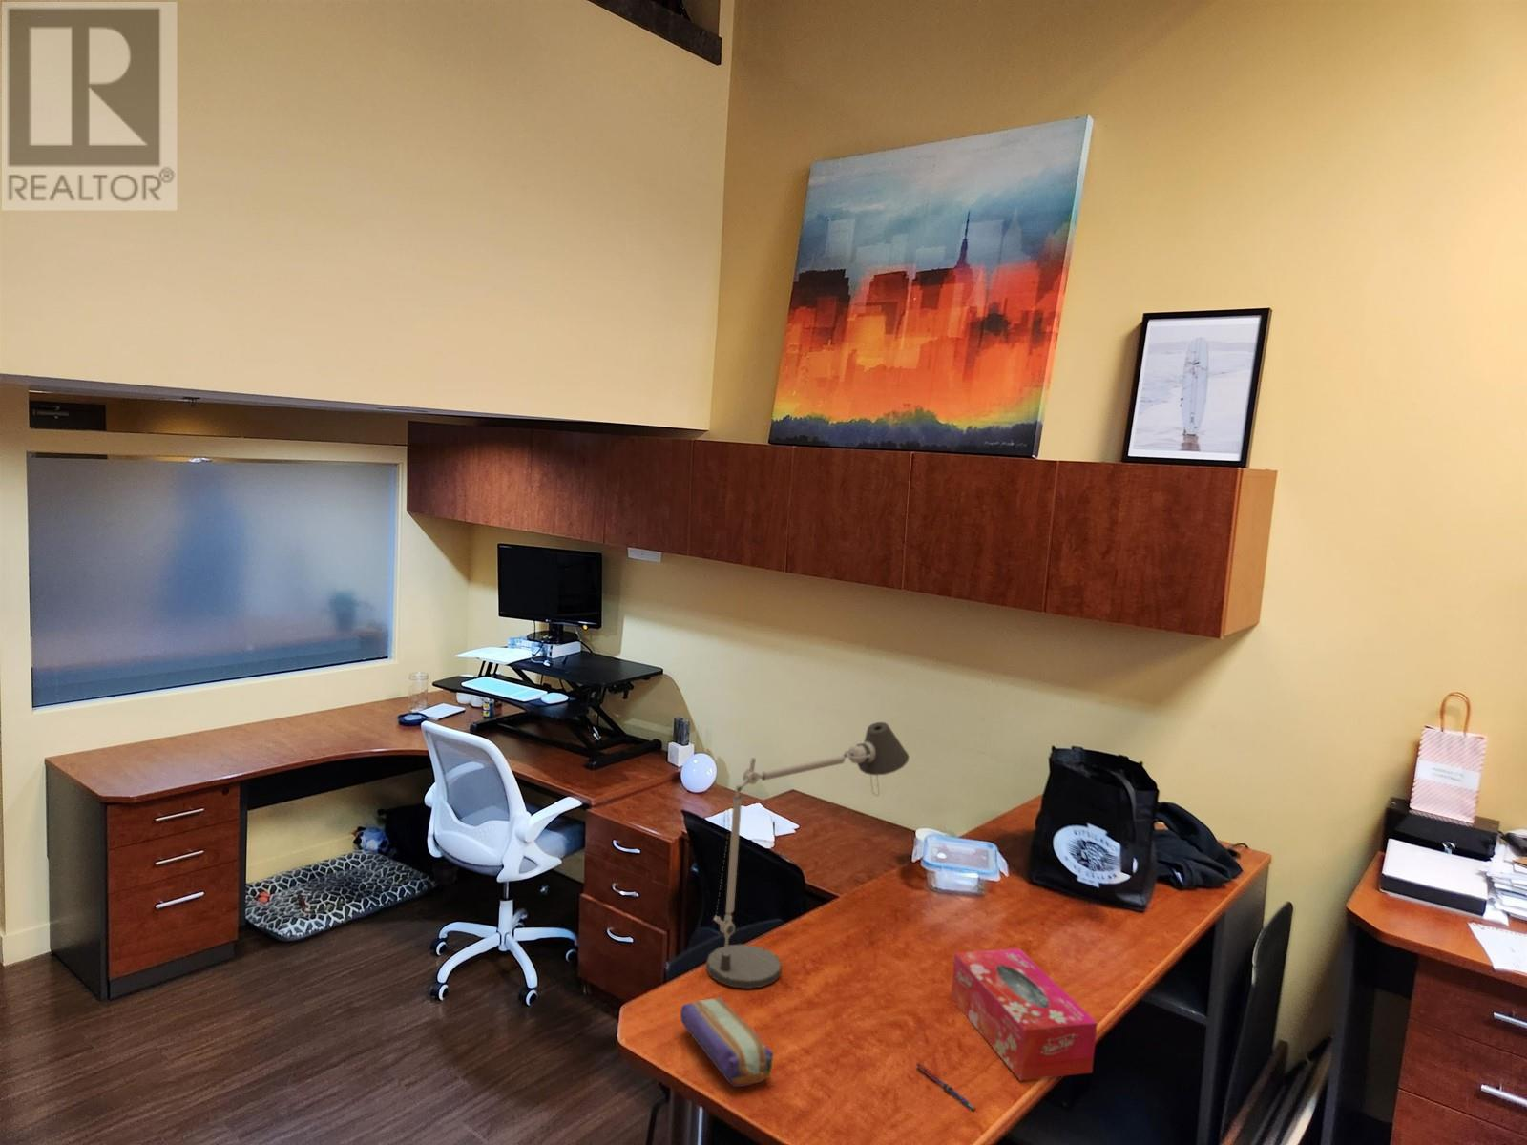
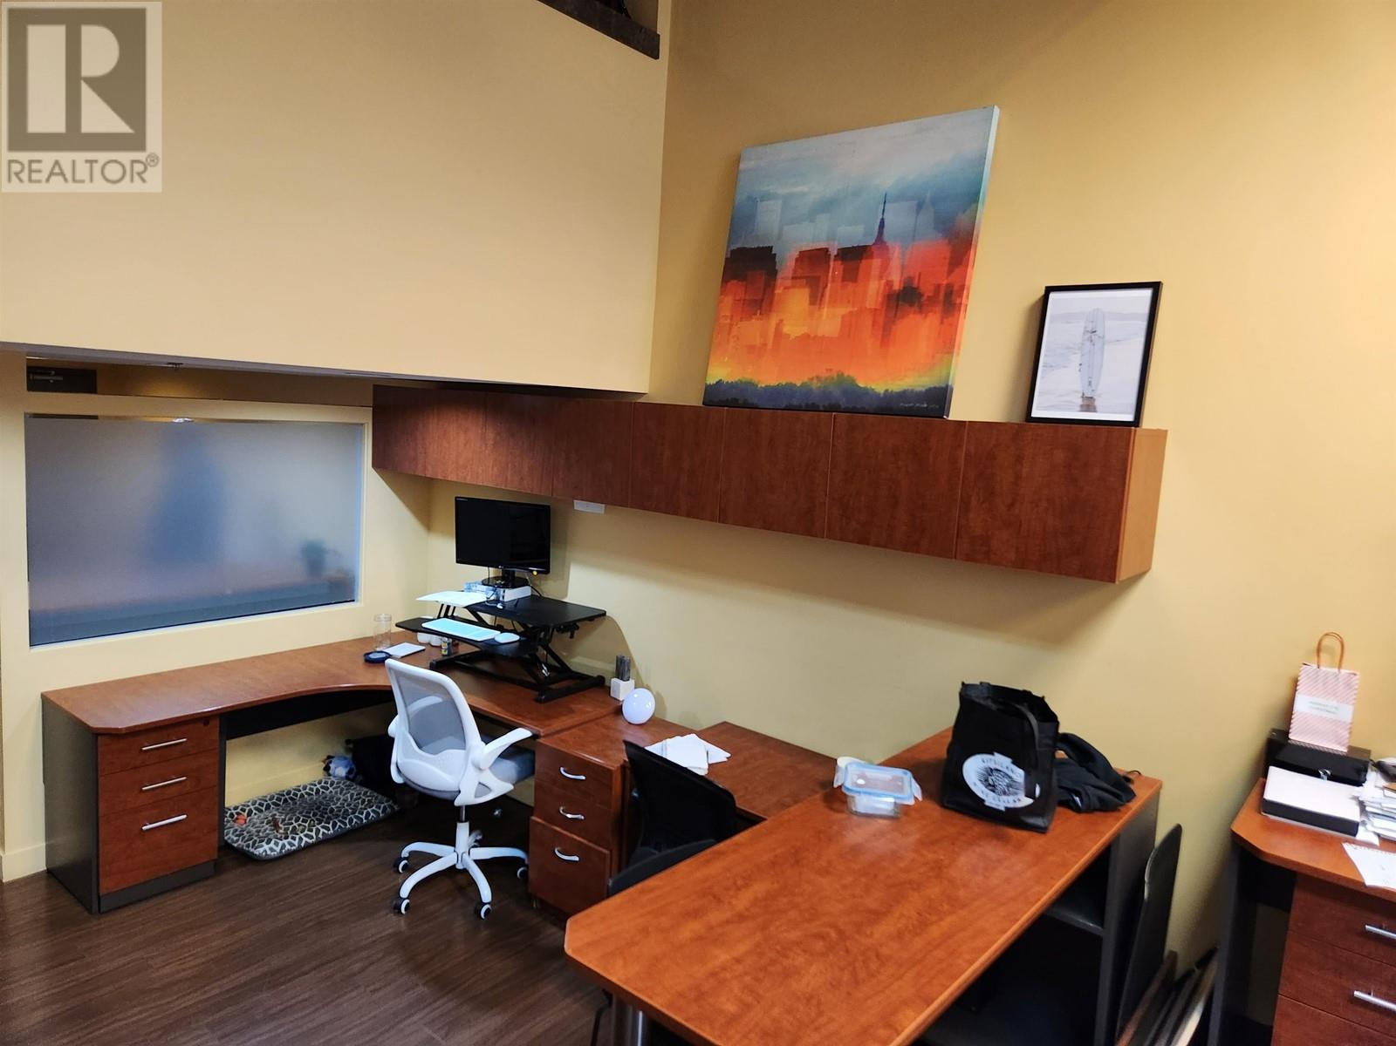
- pencil case (724, 1039)
- tissue box (1020, 1009)
- desk lamp (801, 772)
- pen (945, 1084)
